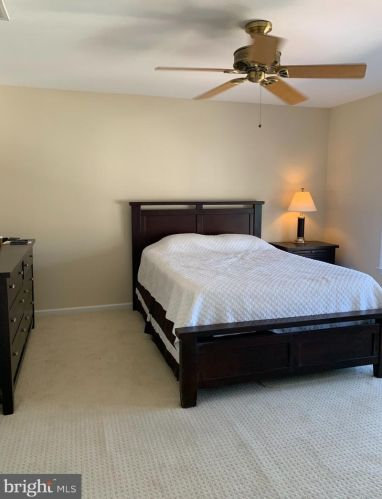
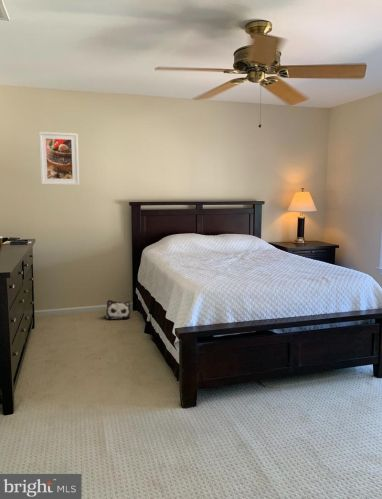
+ plush toy (117, 306)
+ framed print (59, 159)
